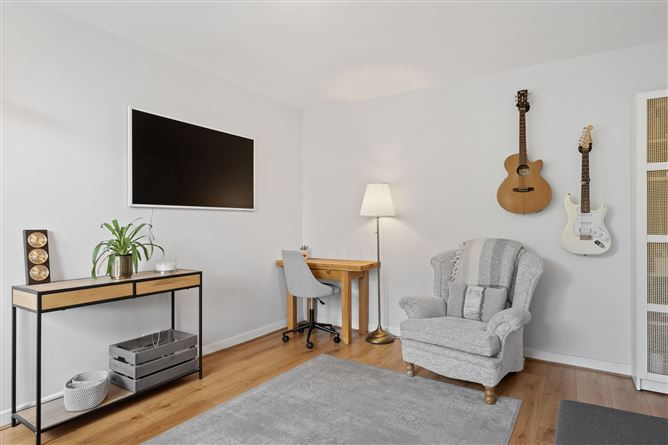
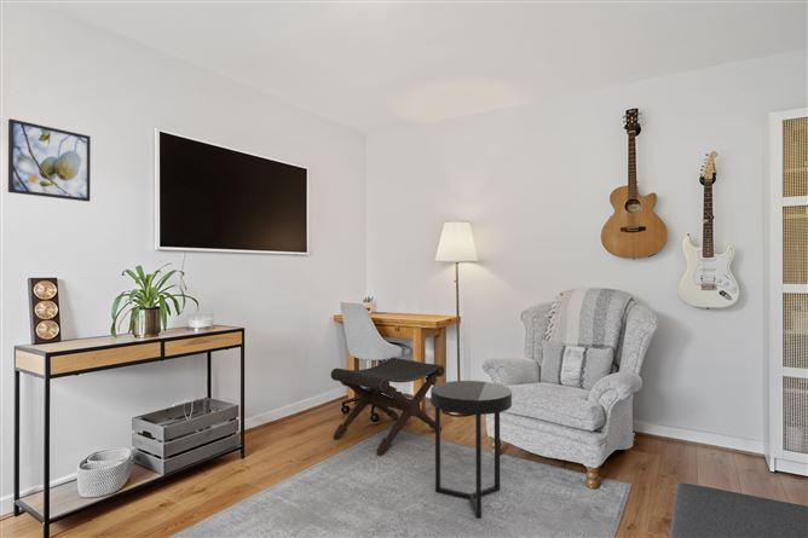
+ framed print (51, 162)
+ side table (475, 444)
+ footstool (388, 400)
